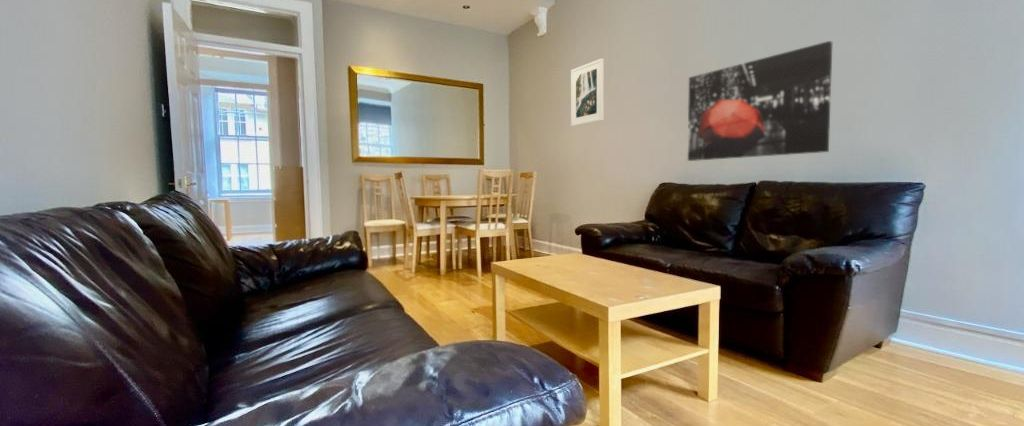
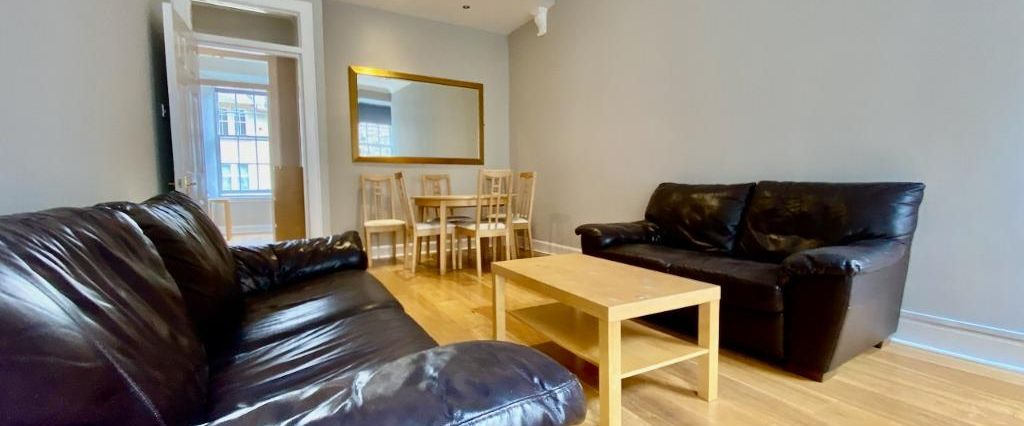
- wall art (749, 109)
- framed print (586, 94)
